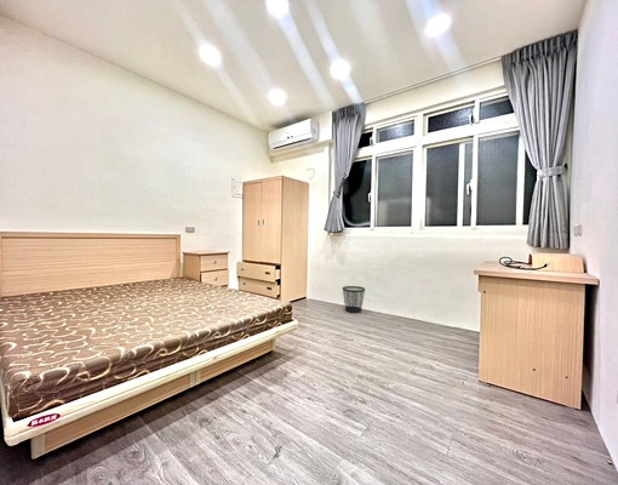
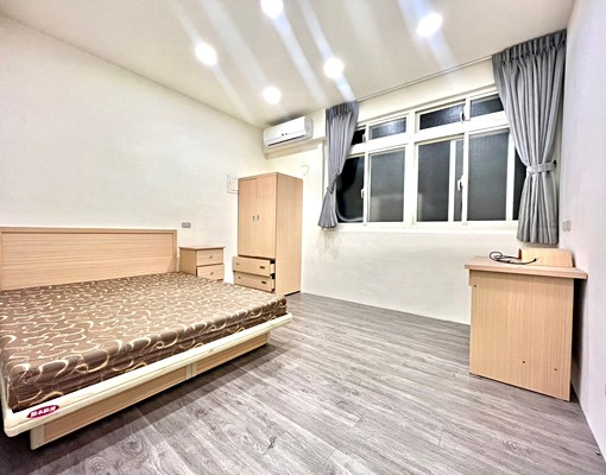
- wastebasket (353, 299)
